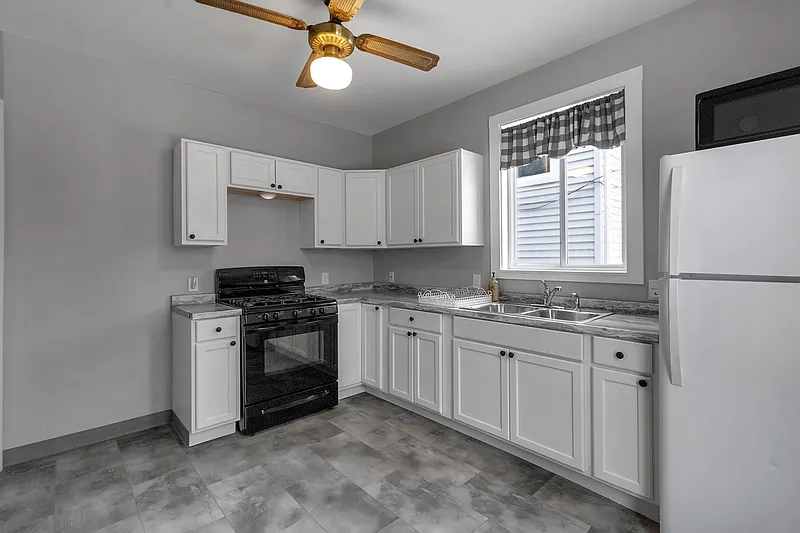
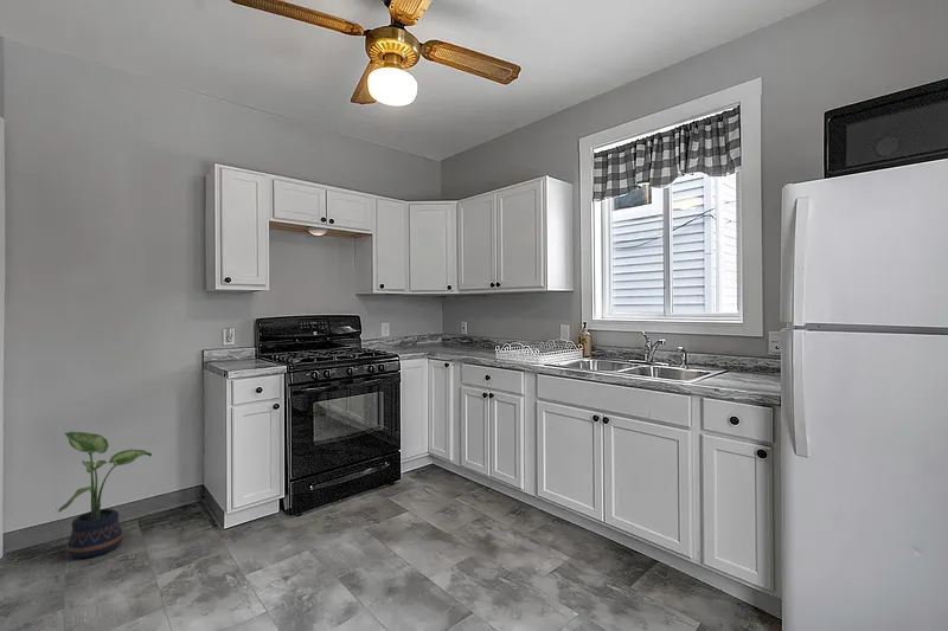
+ potted plant (102, 488)
